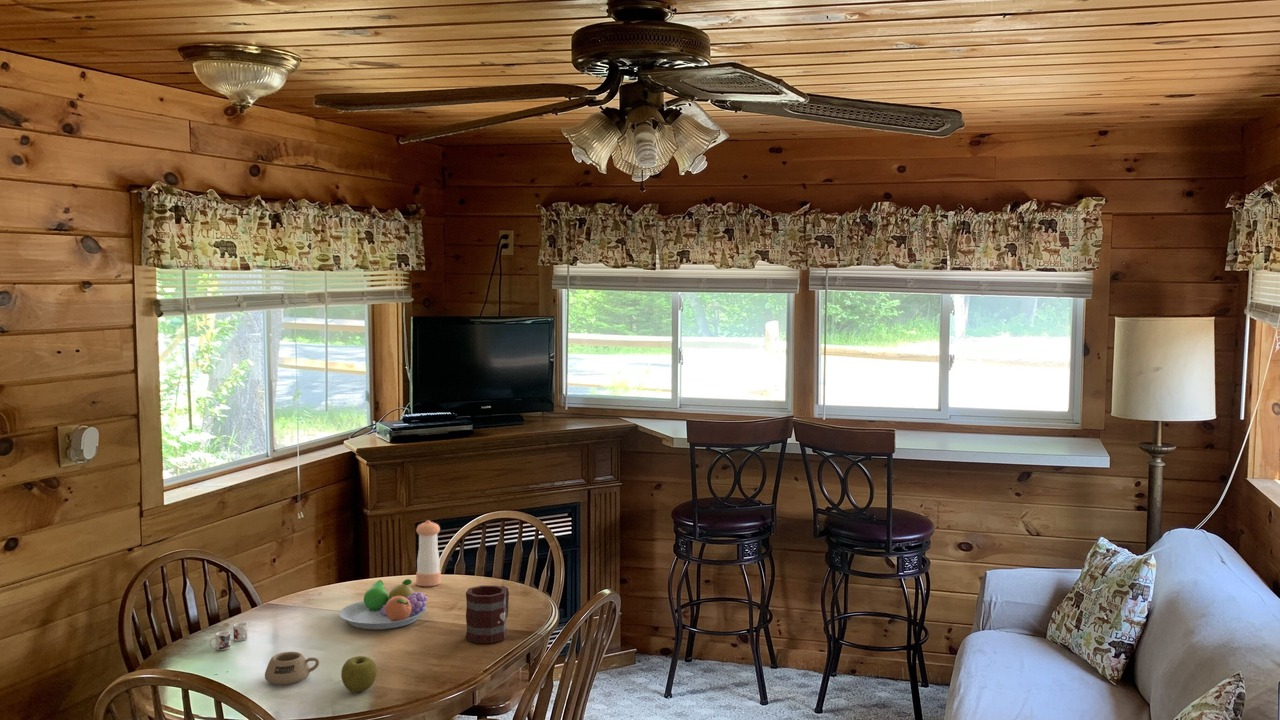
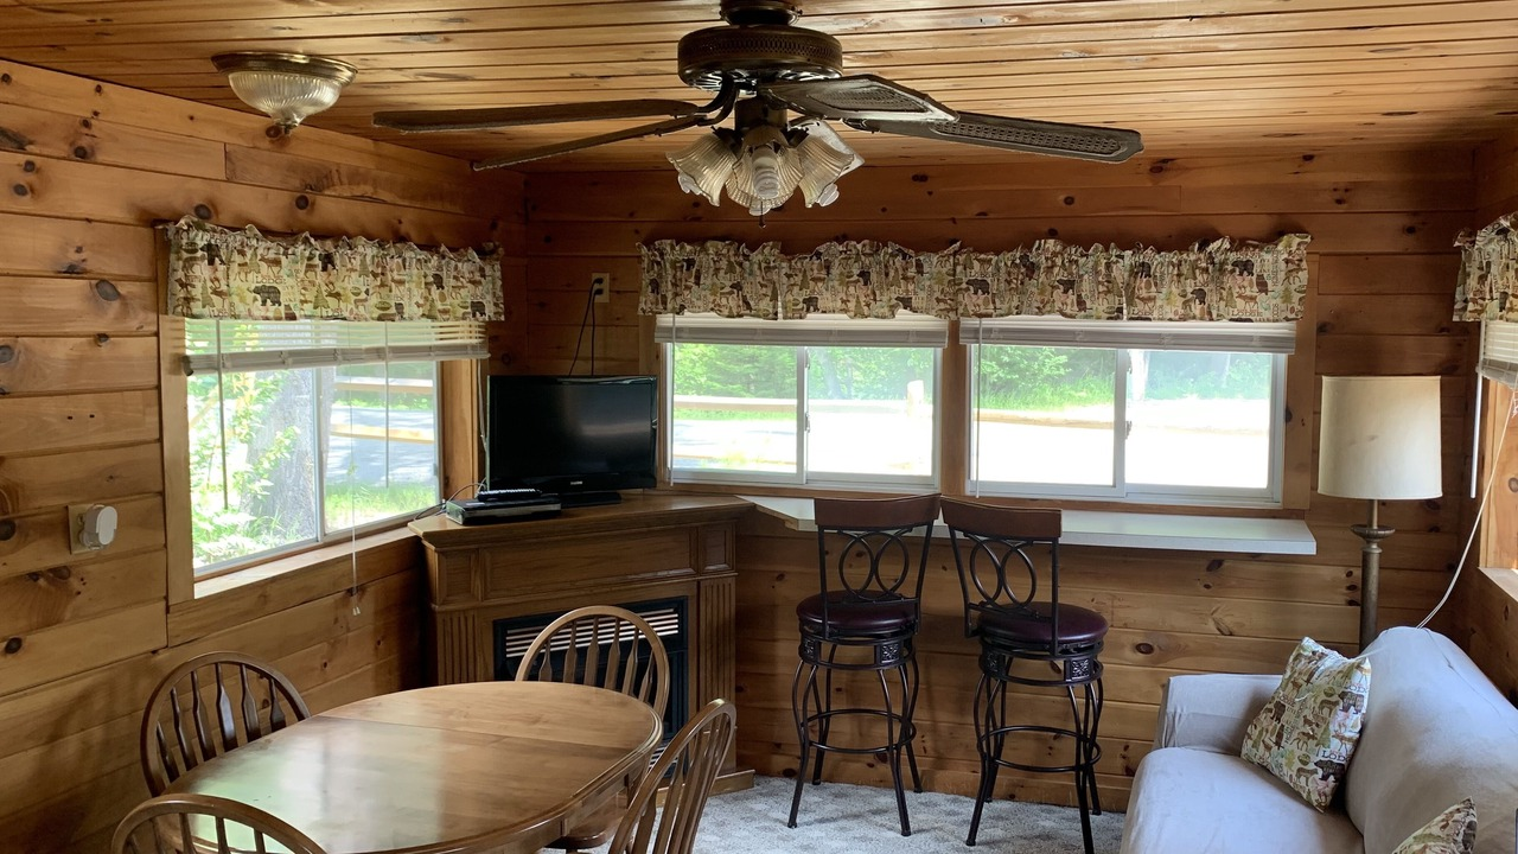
- pepper shaker (428, 551)
- mug (234, 636)
- apple (359, 674)
- mug (491, 611)
- fruit bowl (384, 601)
- mug (292, 667)
